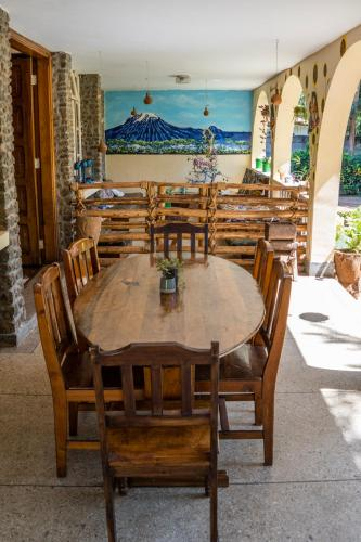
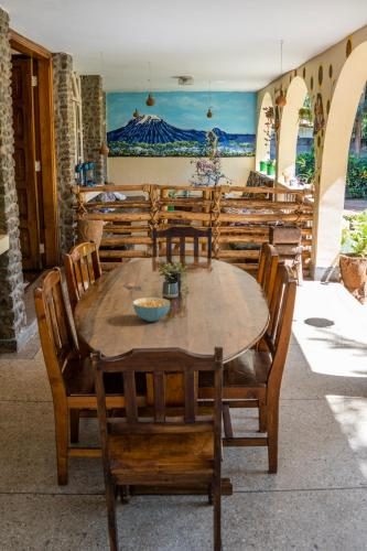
+ cereal bowl (151, 311)
